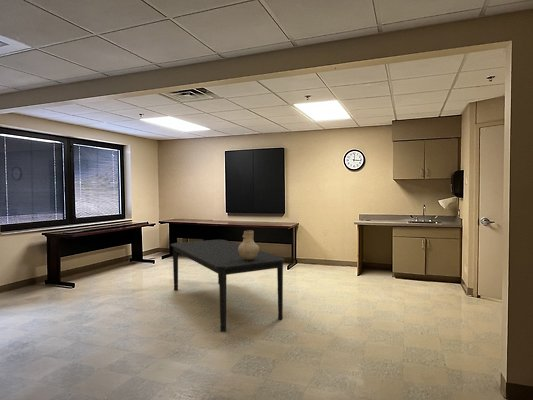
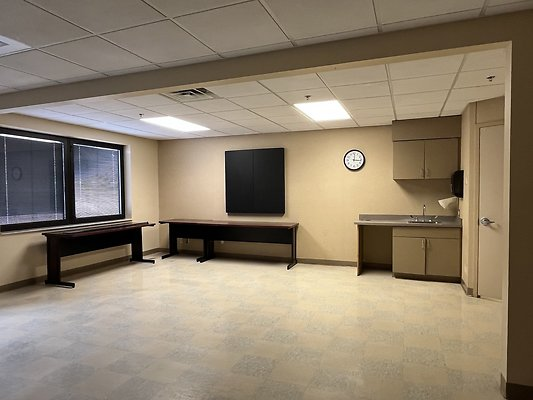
- dining table (221, 276)
- vessel (248, 245)
